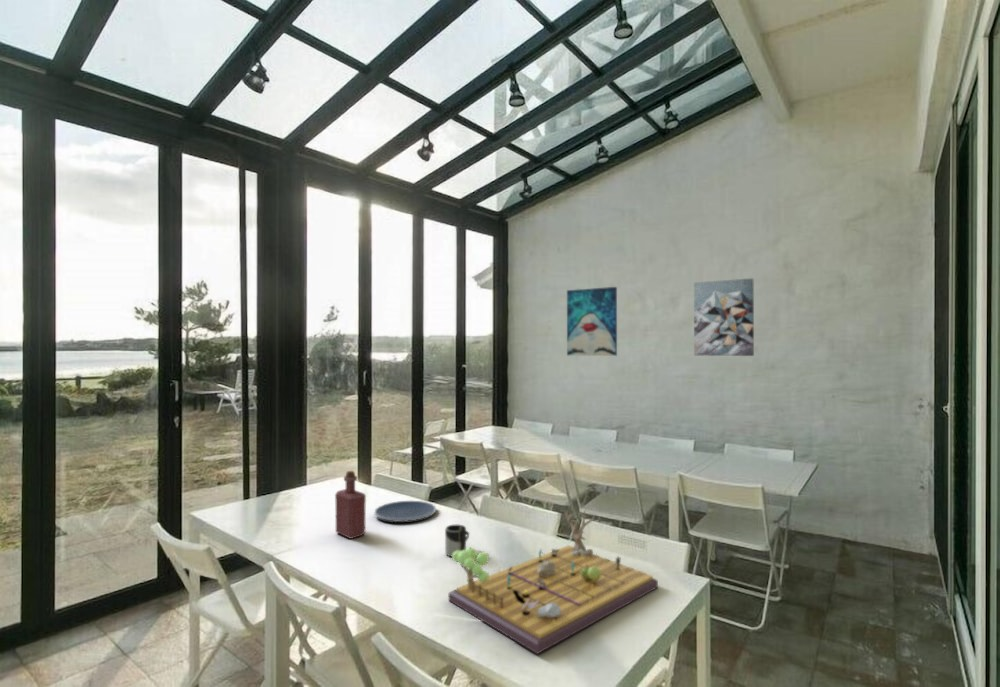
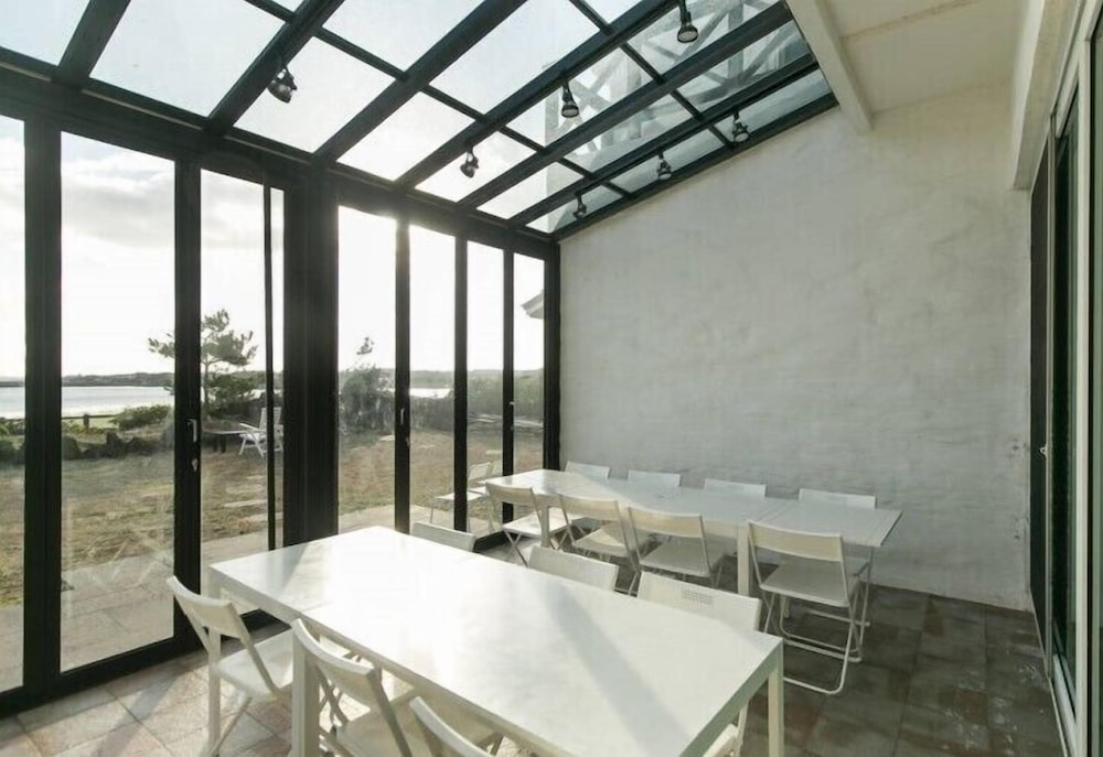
- cup (458, 539)
- plate (405, 511)
- gameboard (556, 565)
- wall art (723, 318)
- wall art (591, 322)
- bottle (350, 502)
